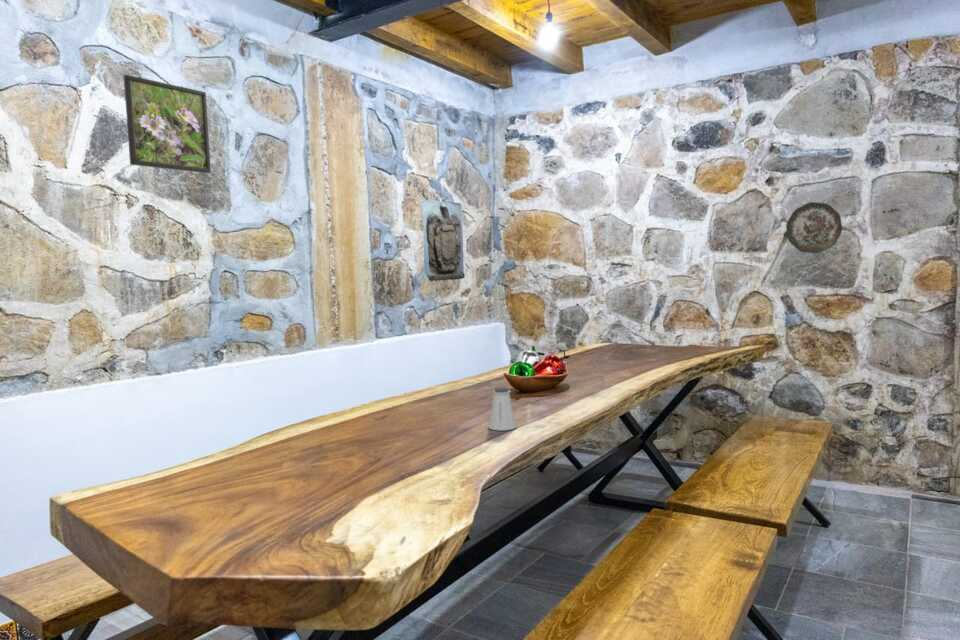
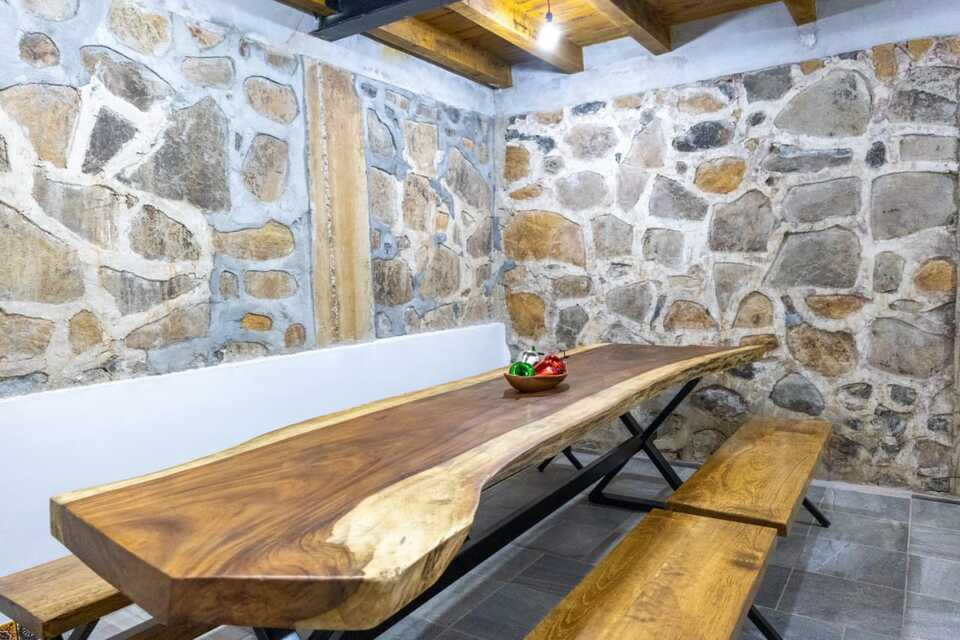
- wall sculpture (446, 240)
- decorative plate (813, 227)
- saltshaker (502, 407)
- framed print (169, 126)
